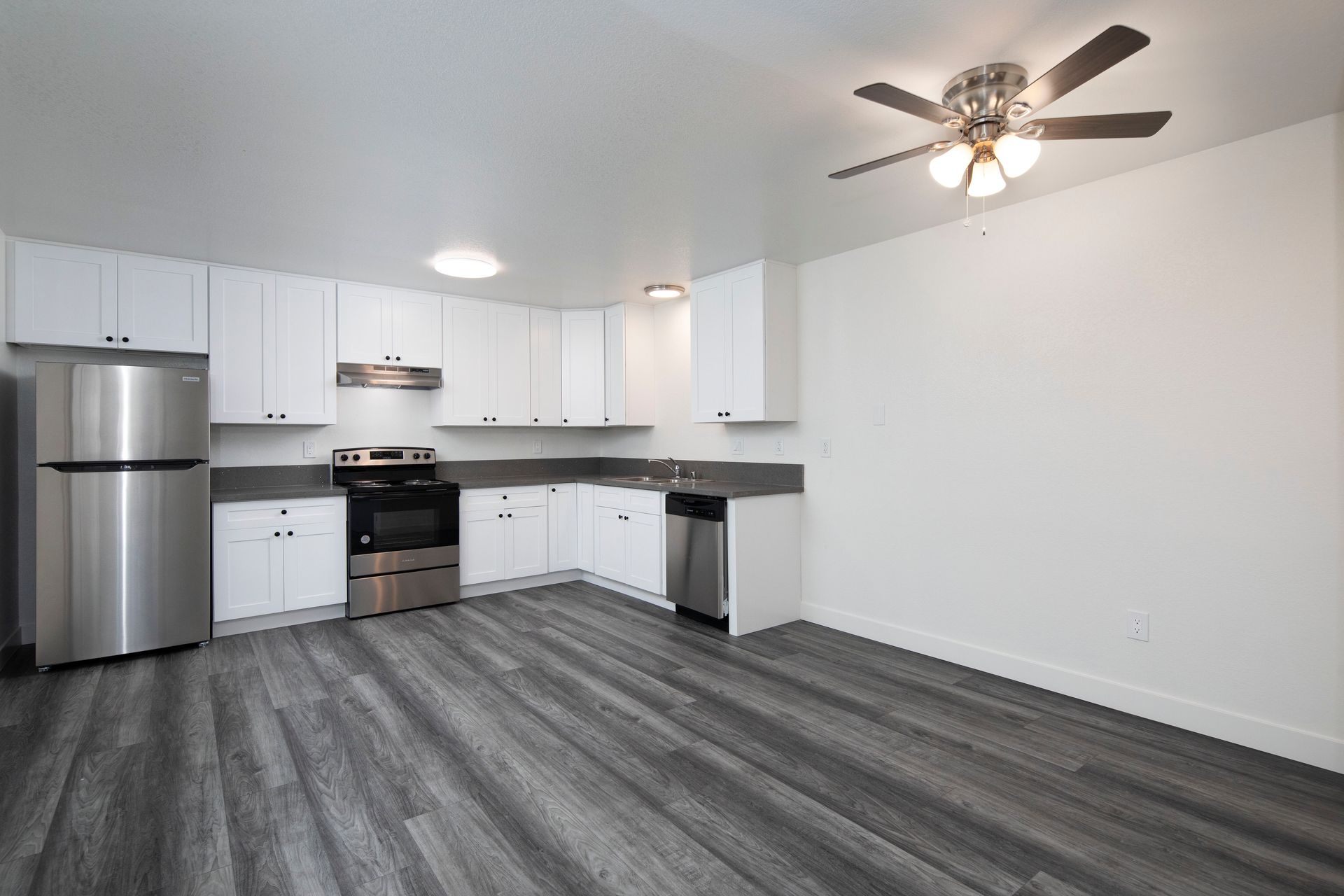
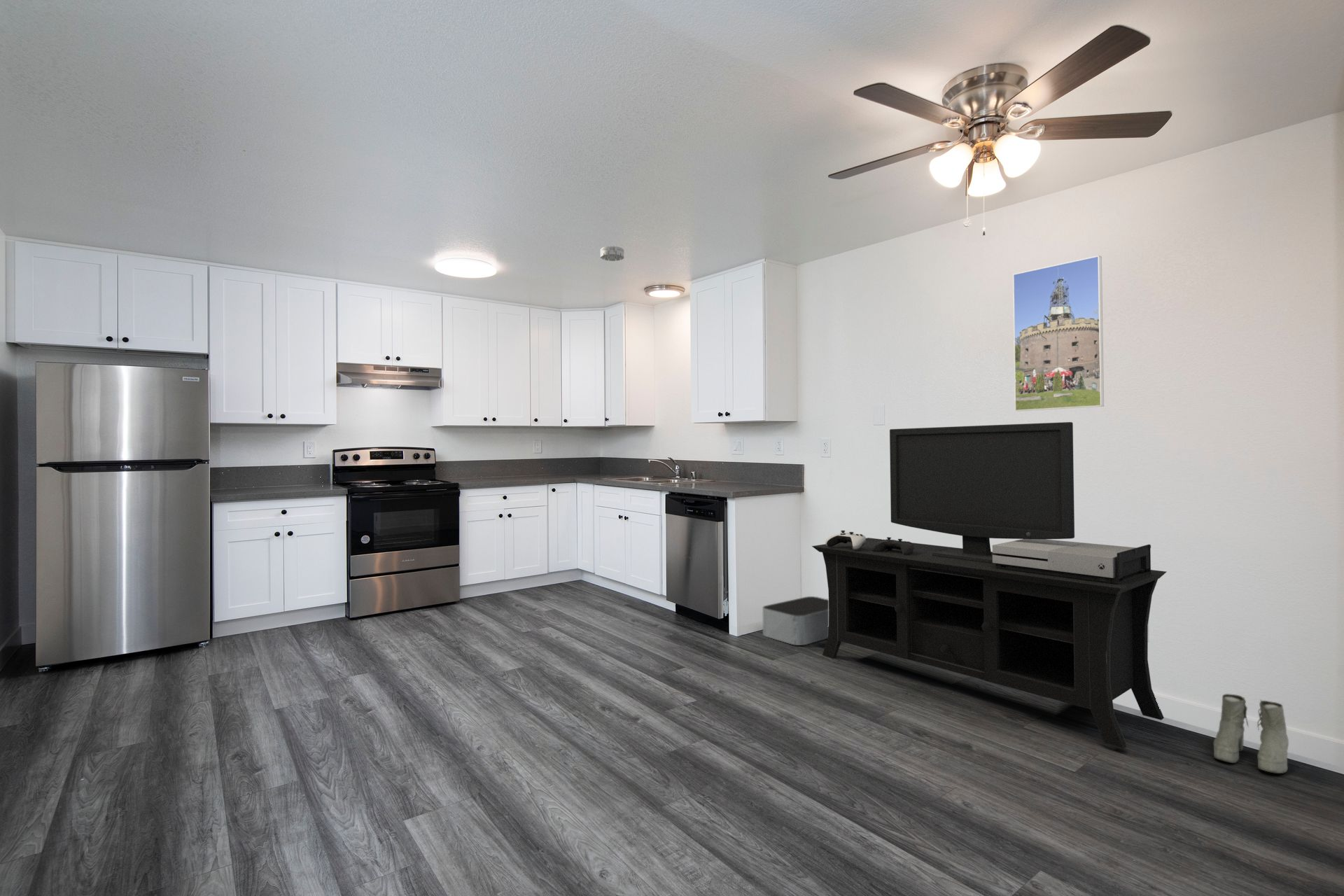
+ boots (1248, 727)
+ smoke detector (612, 253)
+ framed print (1056, 337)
+ storage bin (806, 619)
+ media console (965, 555)
